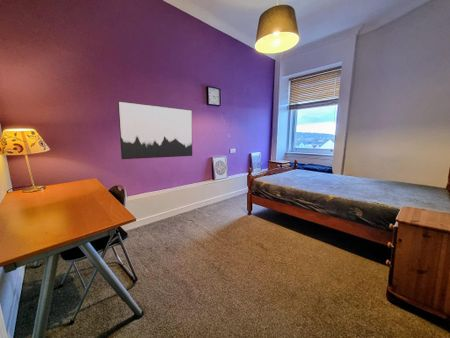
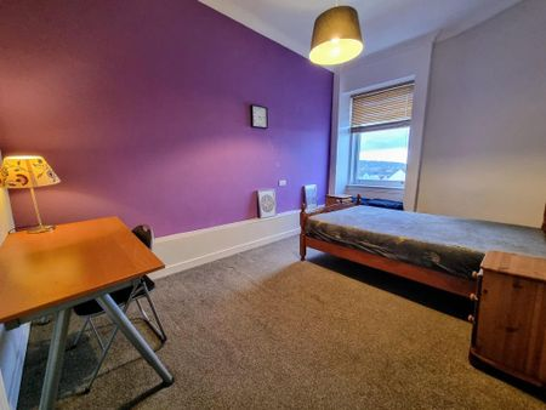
- wall art (160, 132)
